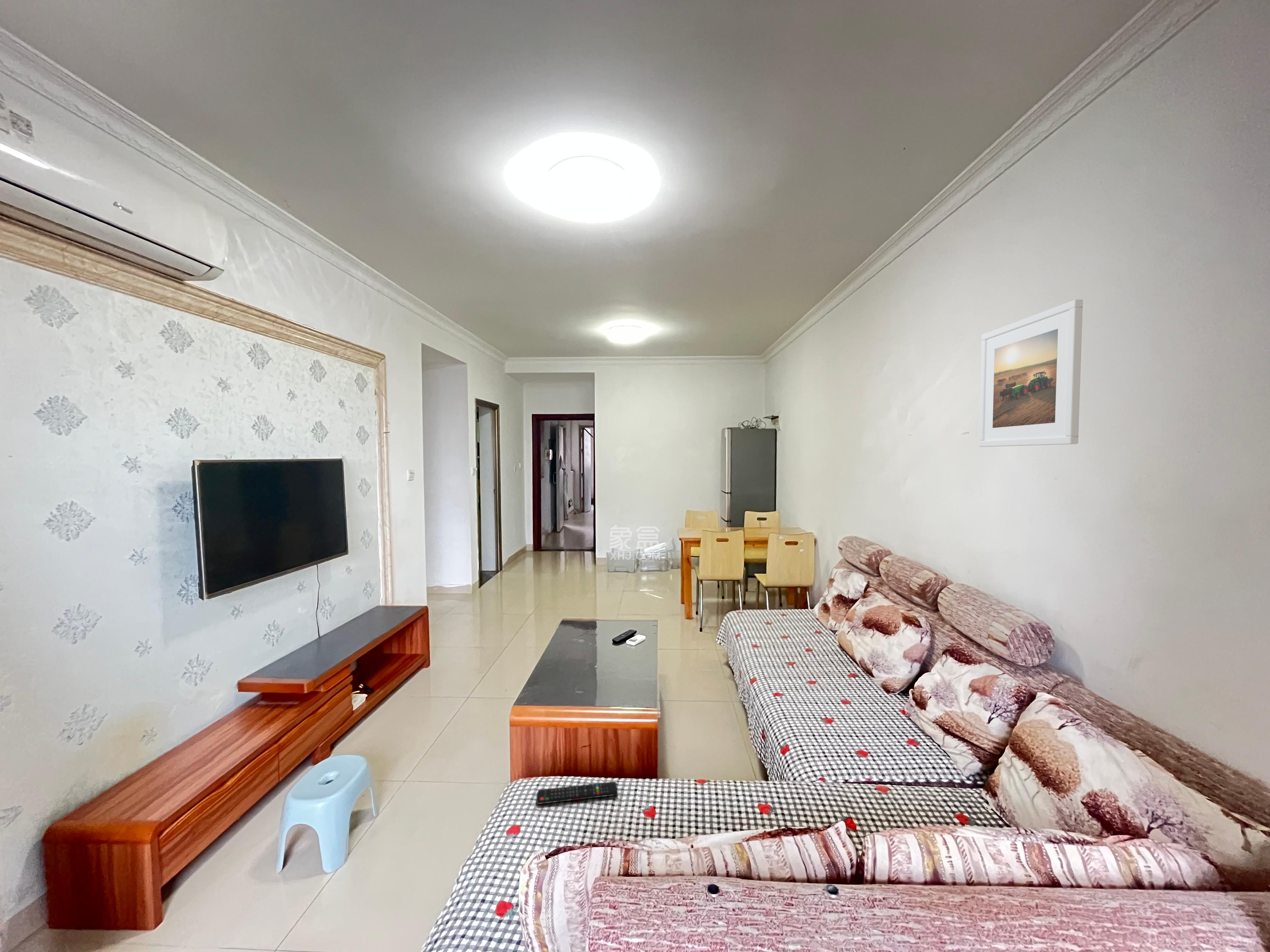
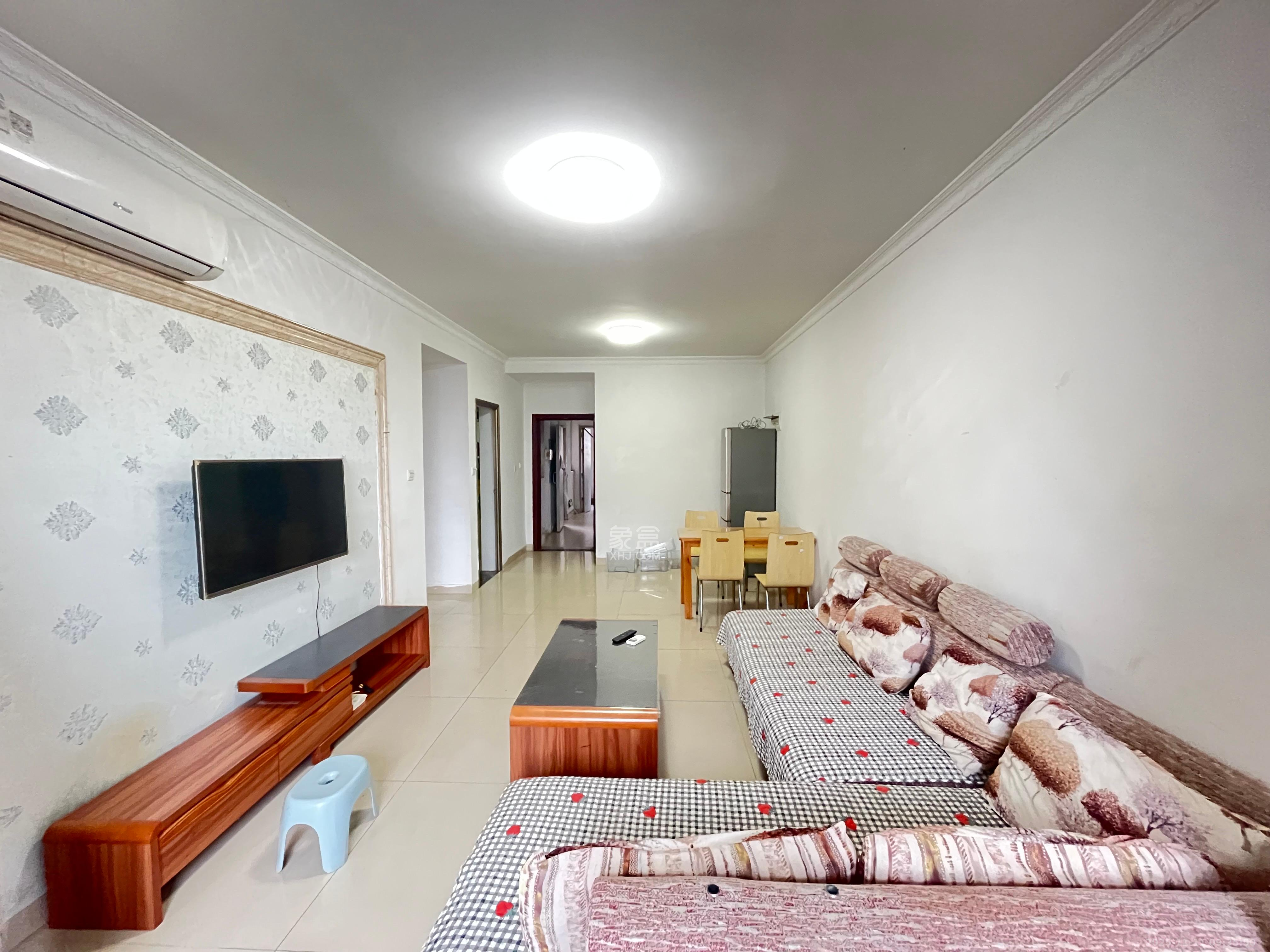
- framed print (1024, 382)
- remote control (577, 793)
